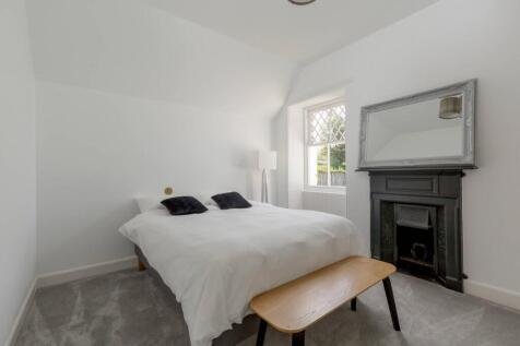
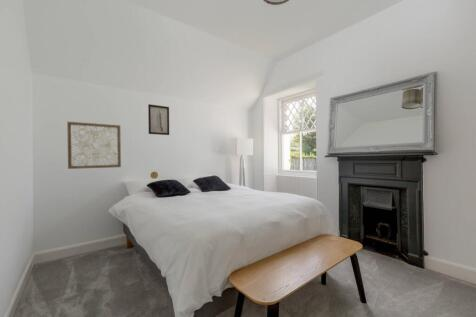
+ wall art (95, 147)
+ wall art (159, 120)
